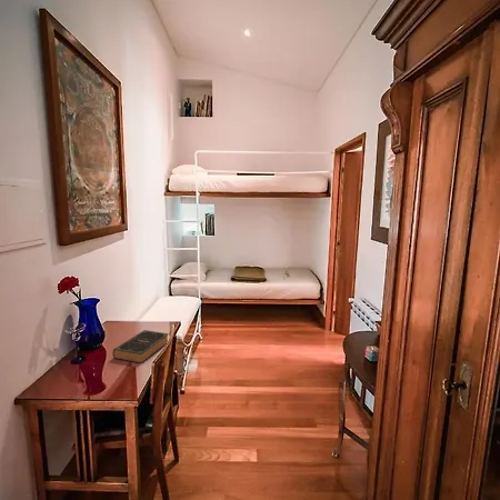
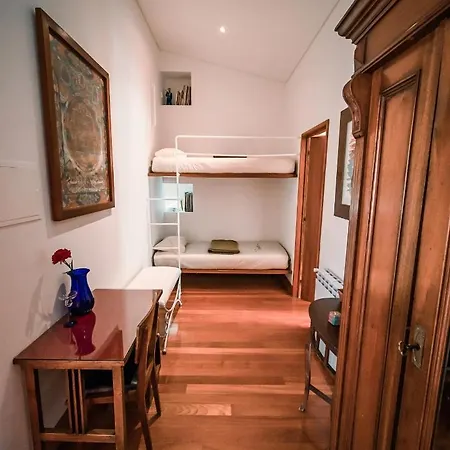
- book (142, 344)
